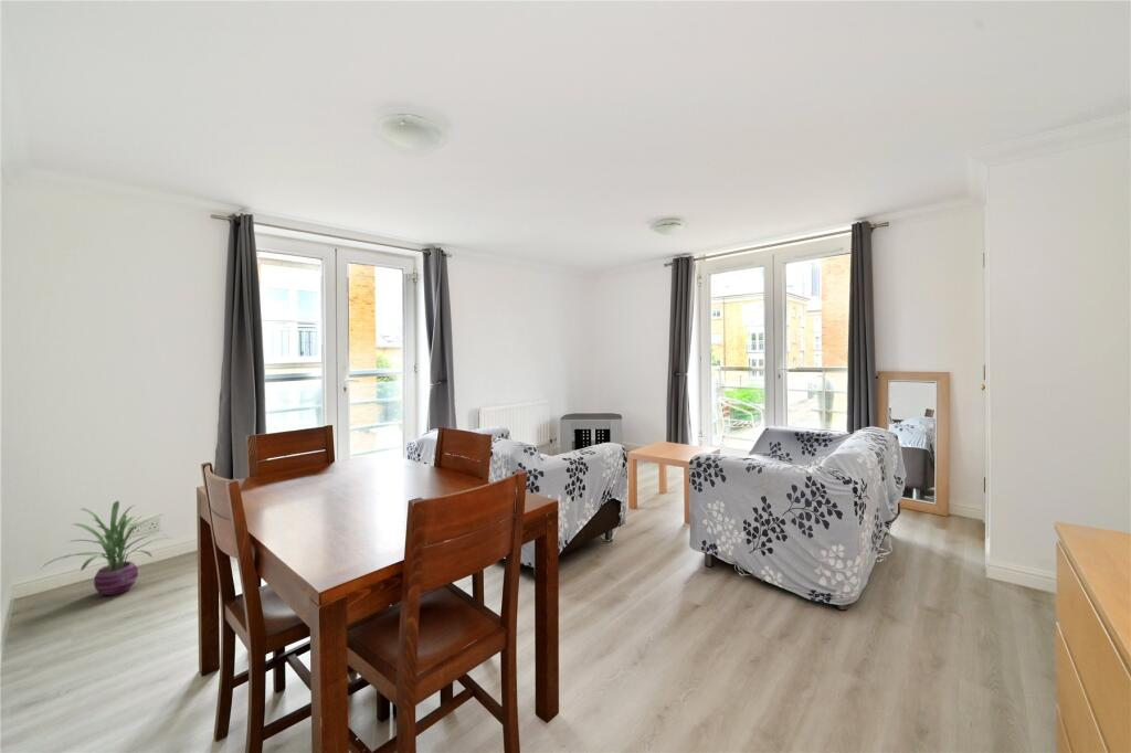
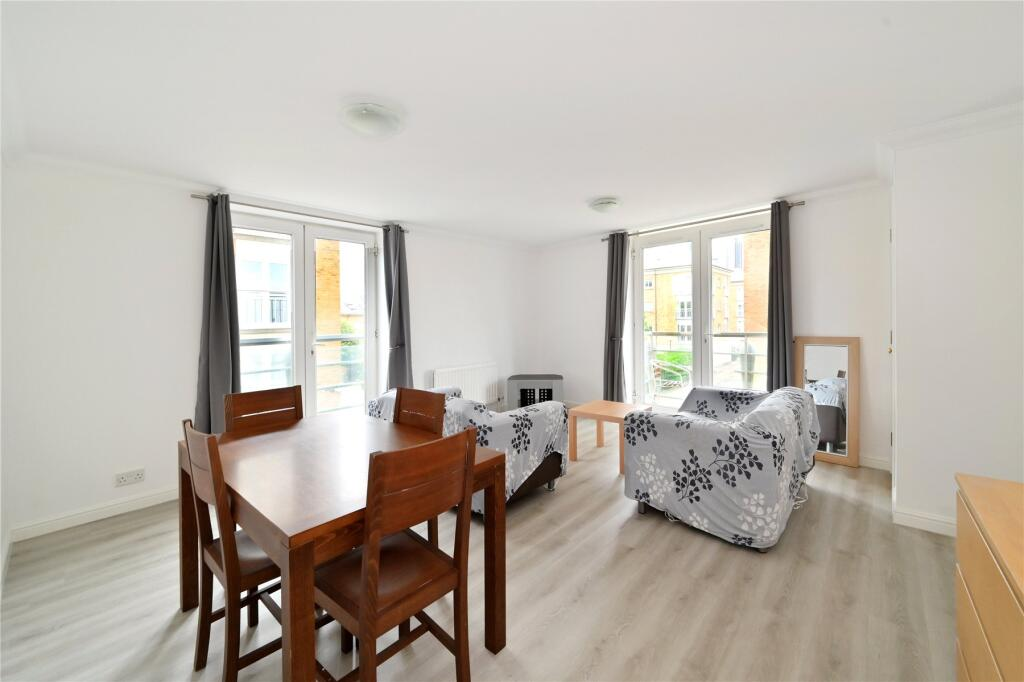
- decorative plant (112, 547)
